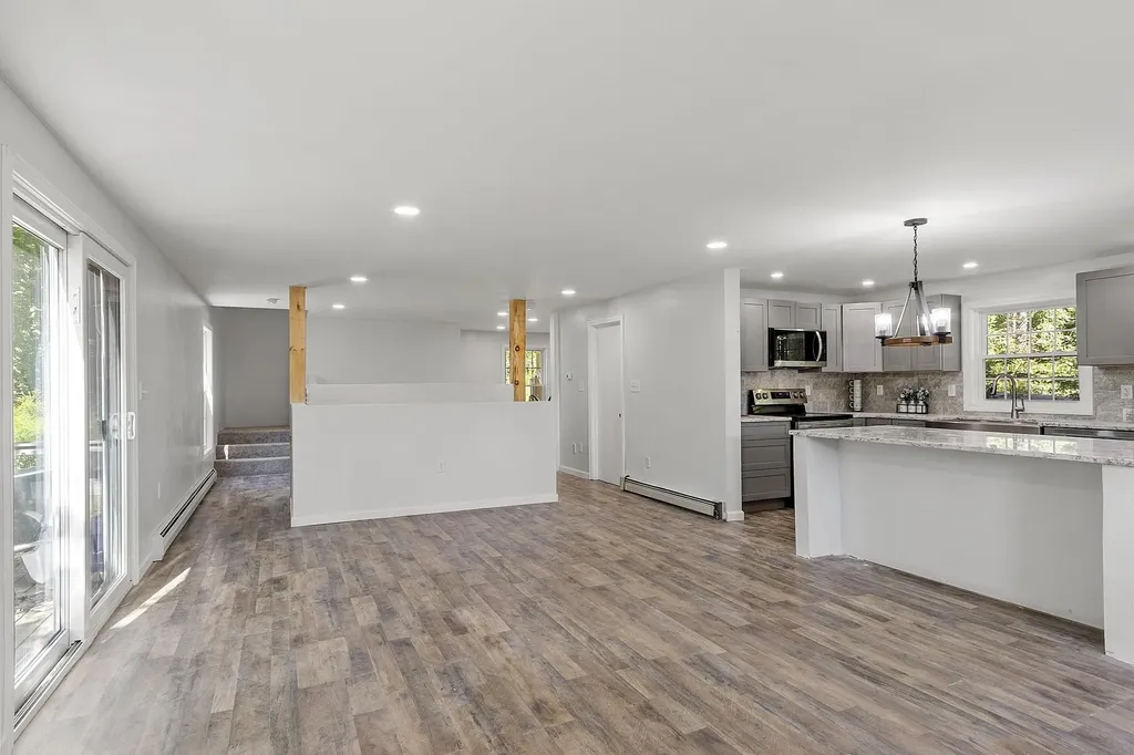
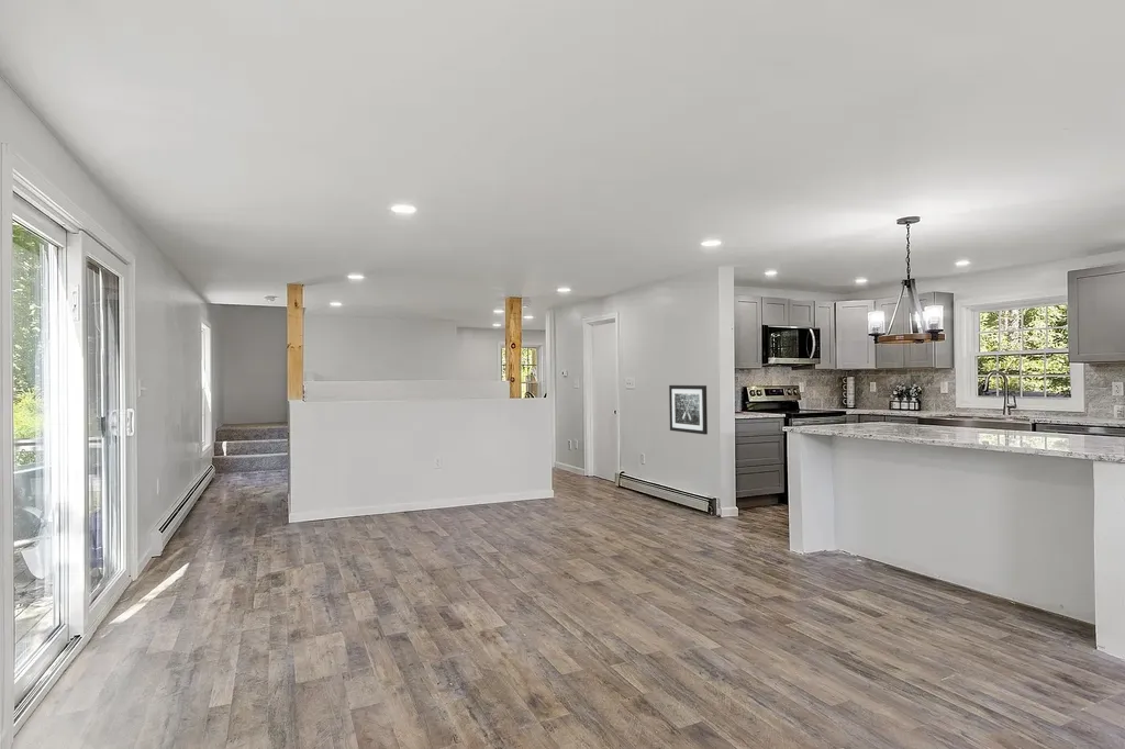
+ wall art (687, 409)
